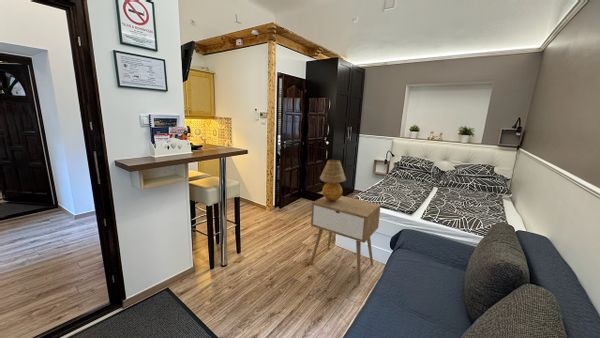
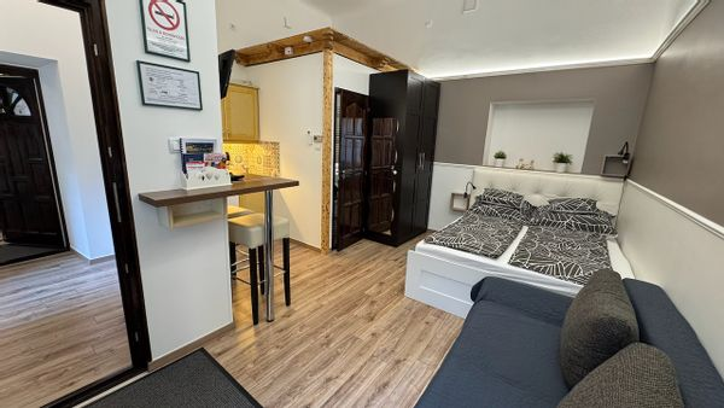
- table lamp (332, 180)
- nightstand (344, 234)
